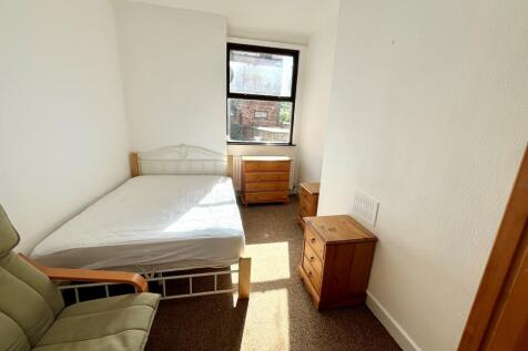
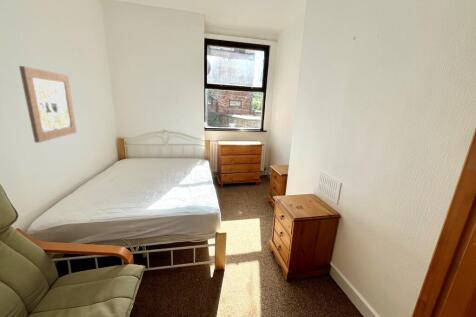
+ wall art (53, 105)
